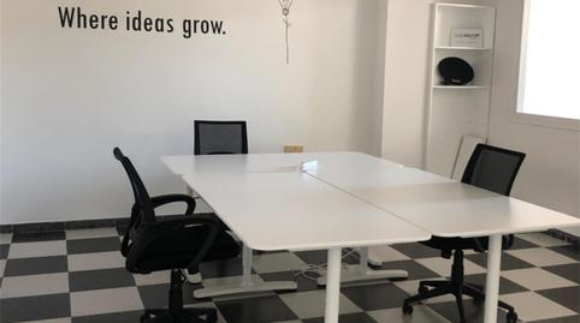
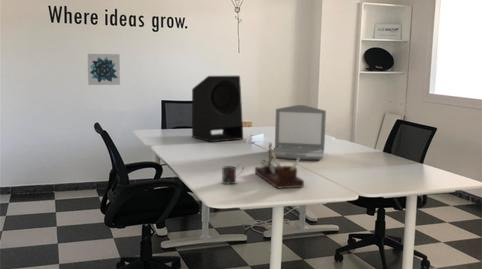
+ speaker (217, 106)
+ mug (232, 173)
+ desk organizer (278, 164)
+ laptop (298, 131)
+ wall art (103, 69)
